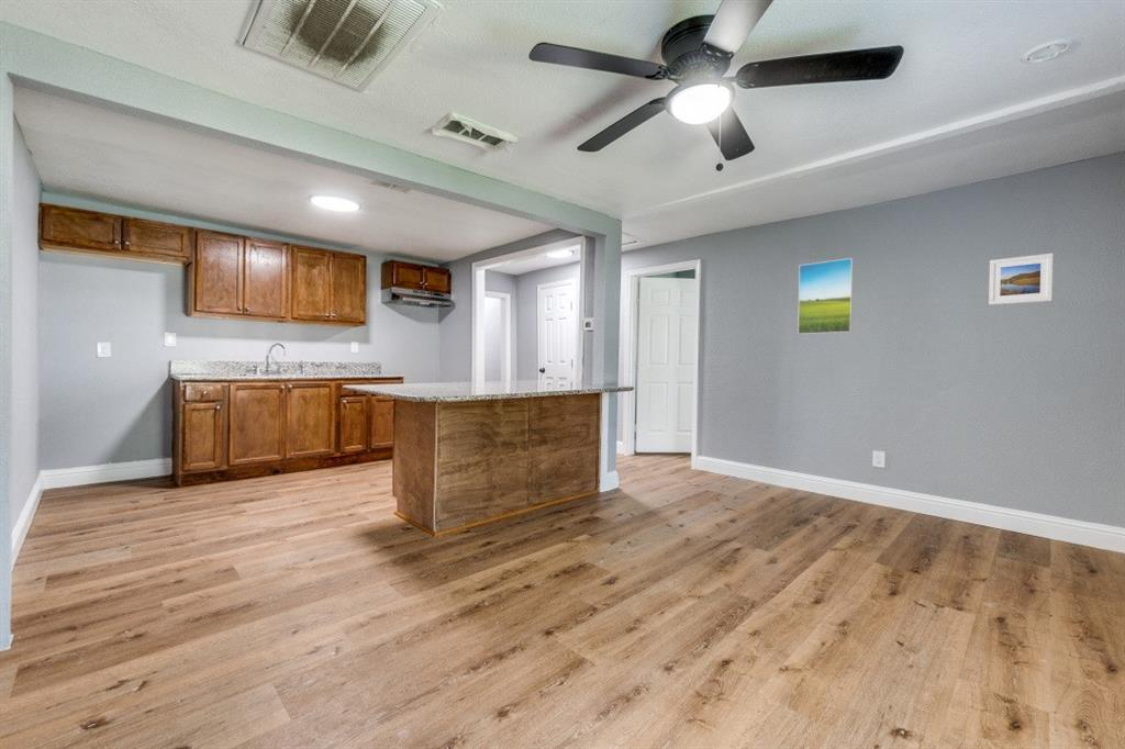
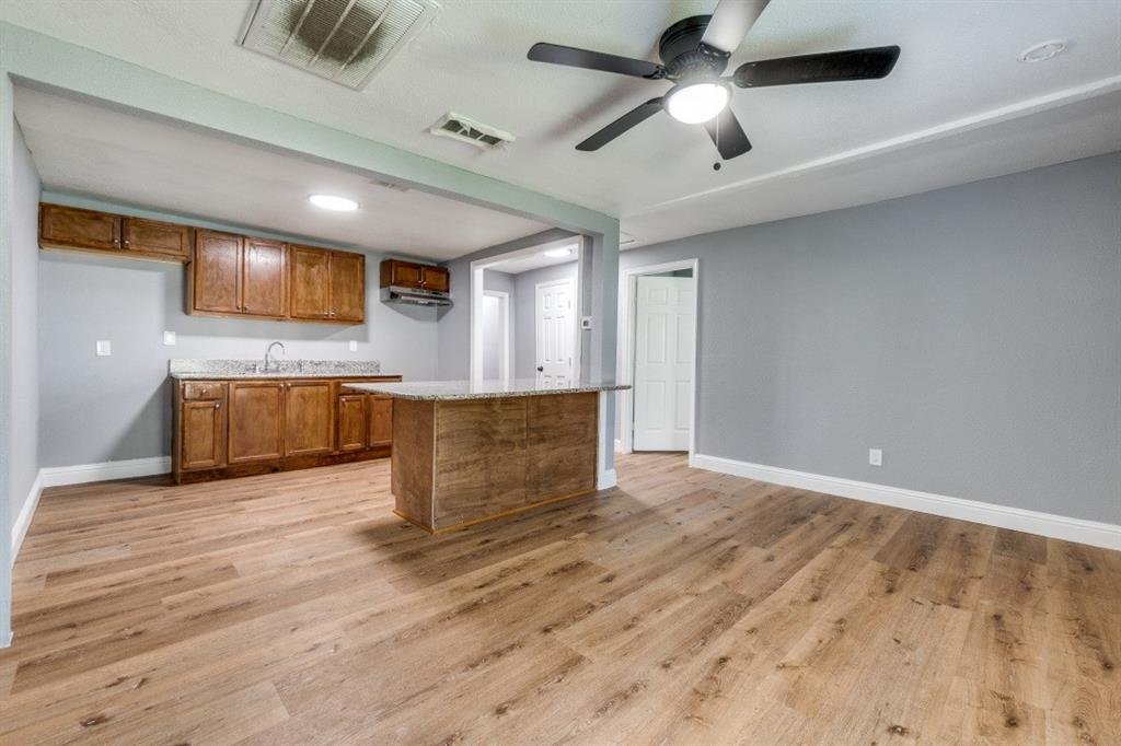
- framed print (824, 297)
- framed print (1020, 279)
